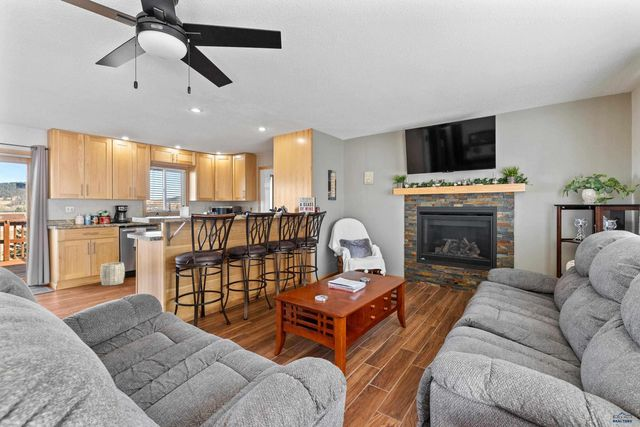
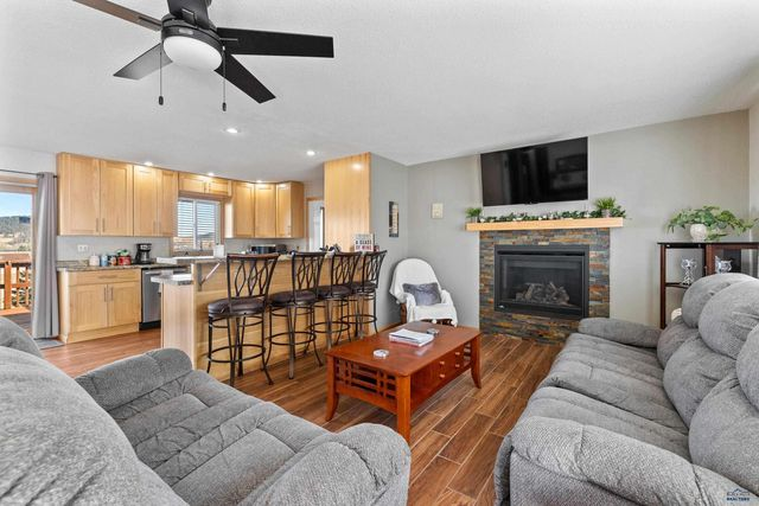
- woven basket (112, 273)
